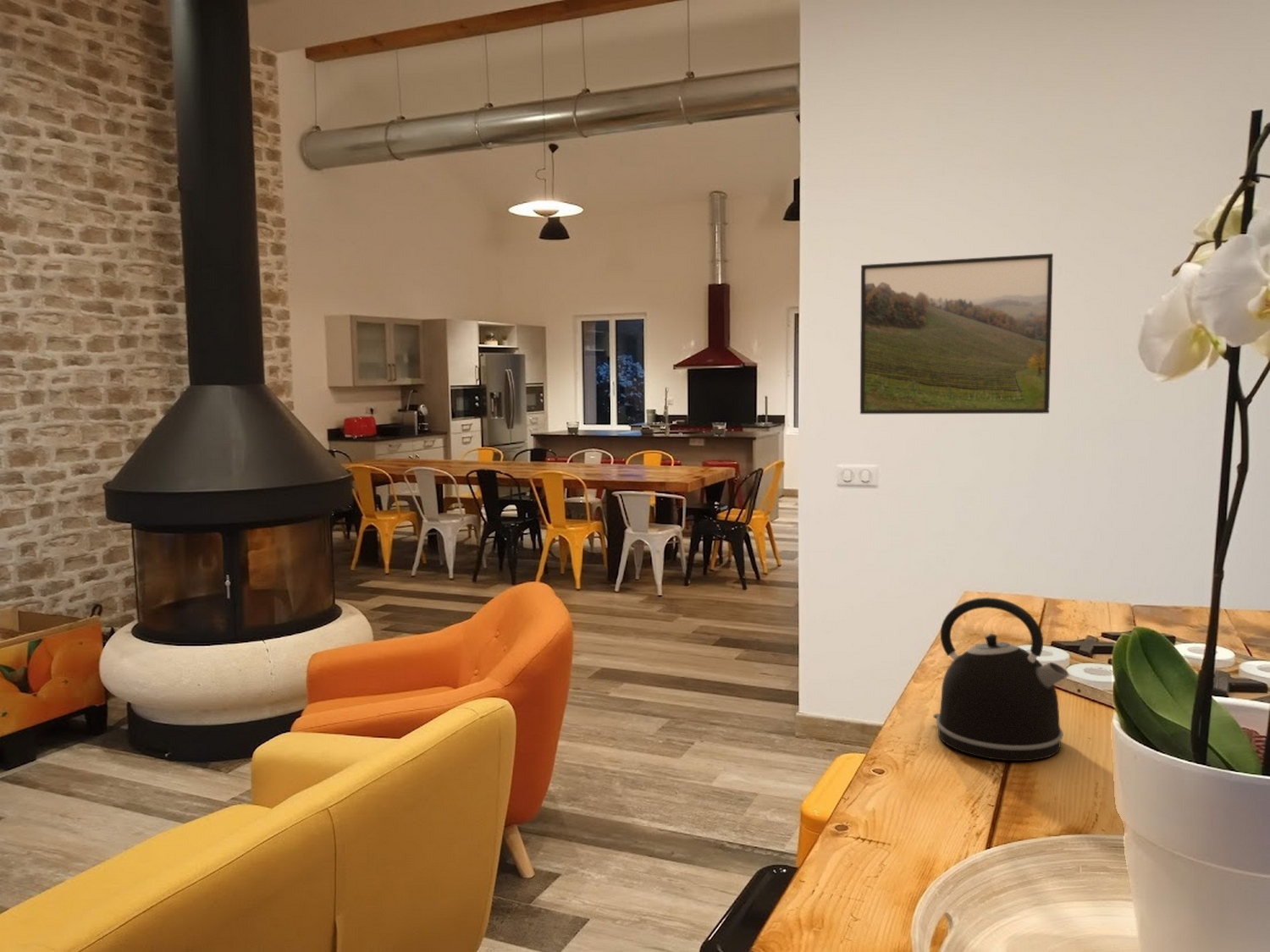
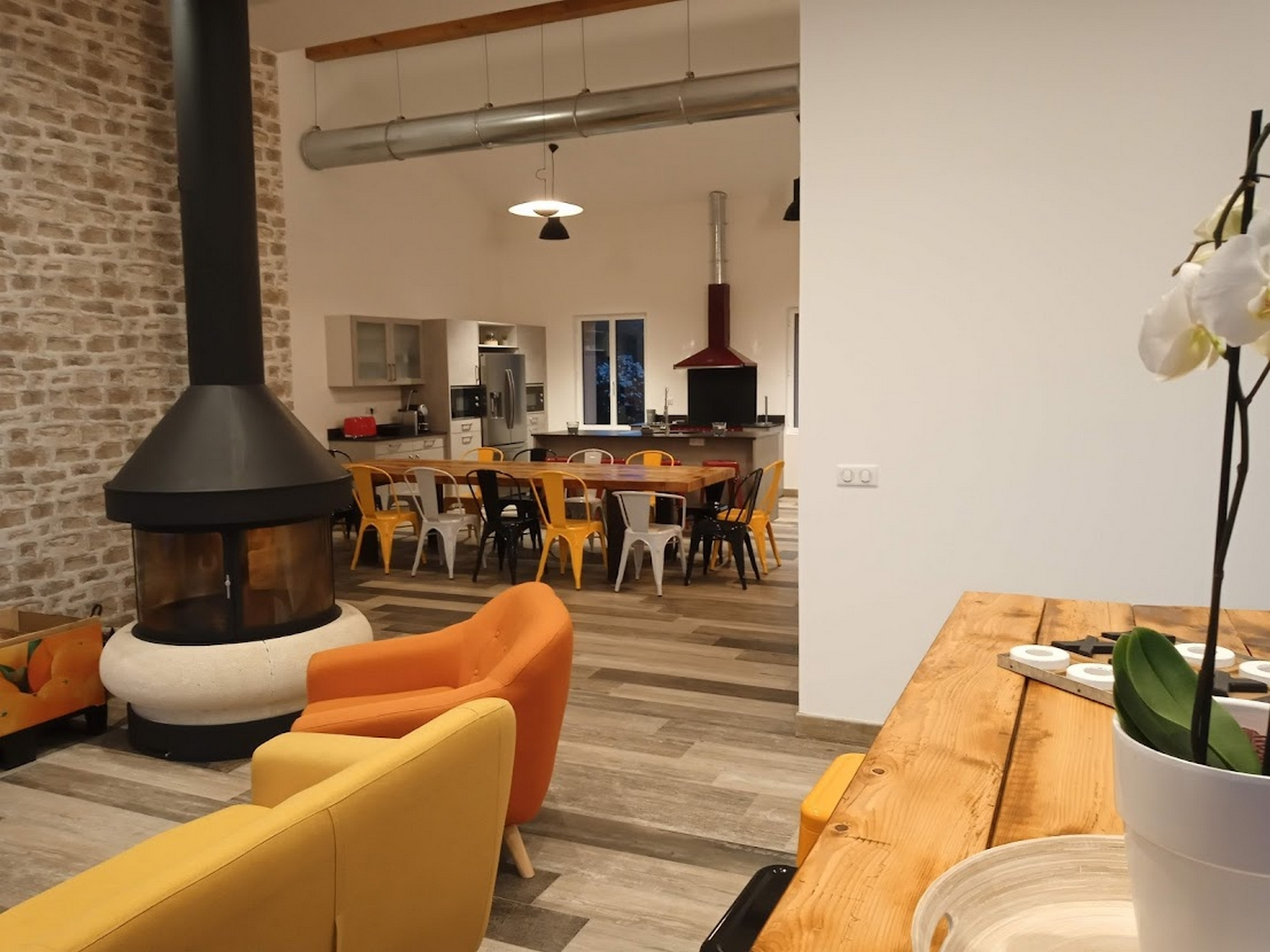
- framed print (952, 337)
- kettle (998, 669)
